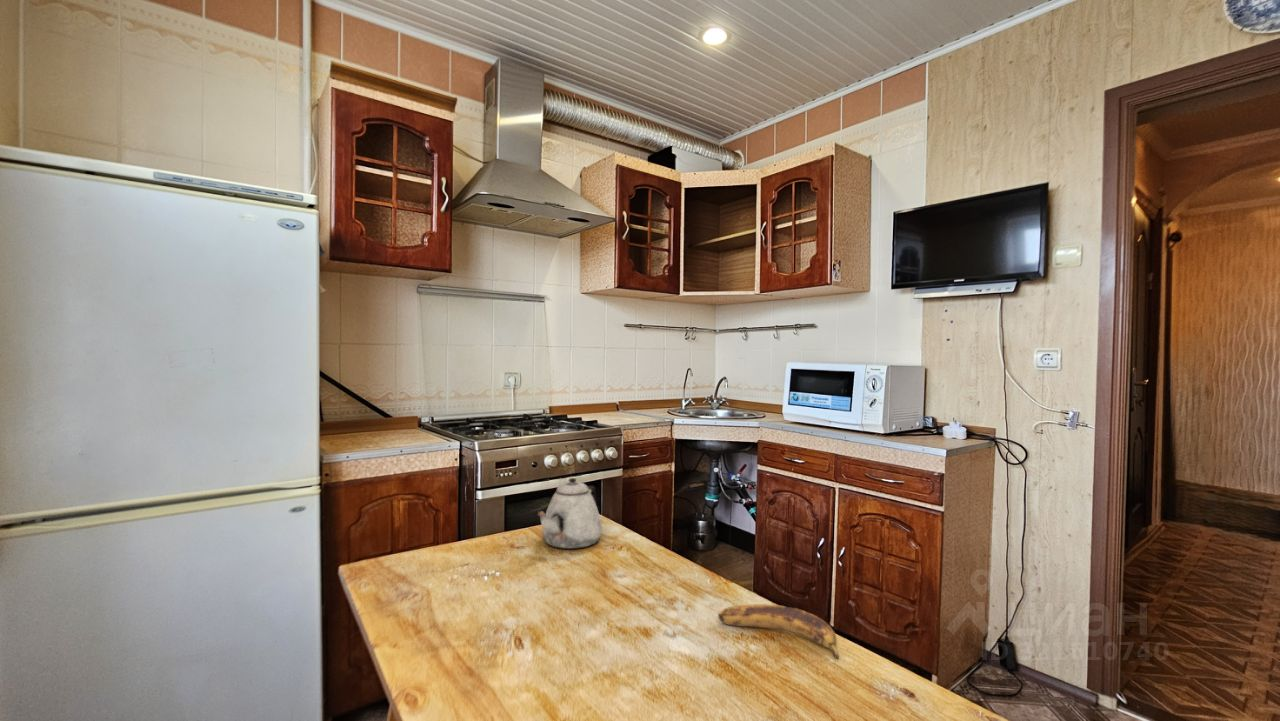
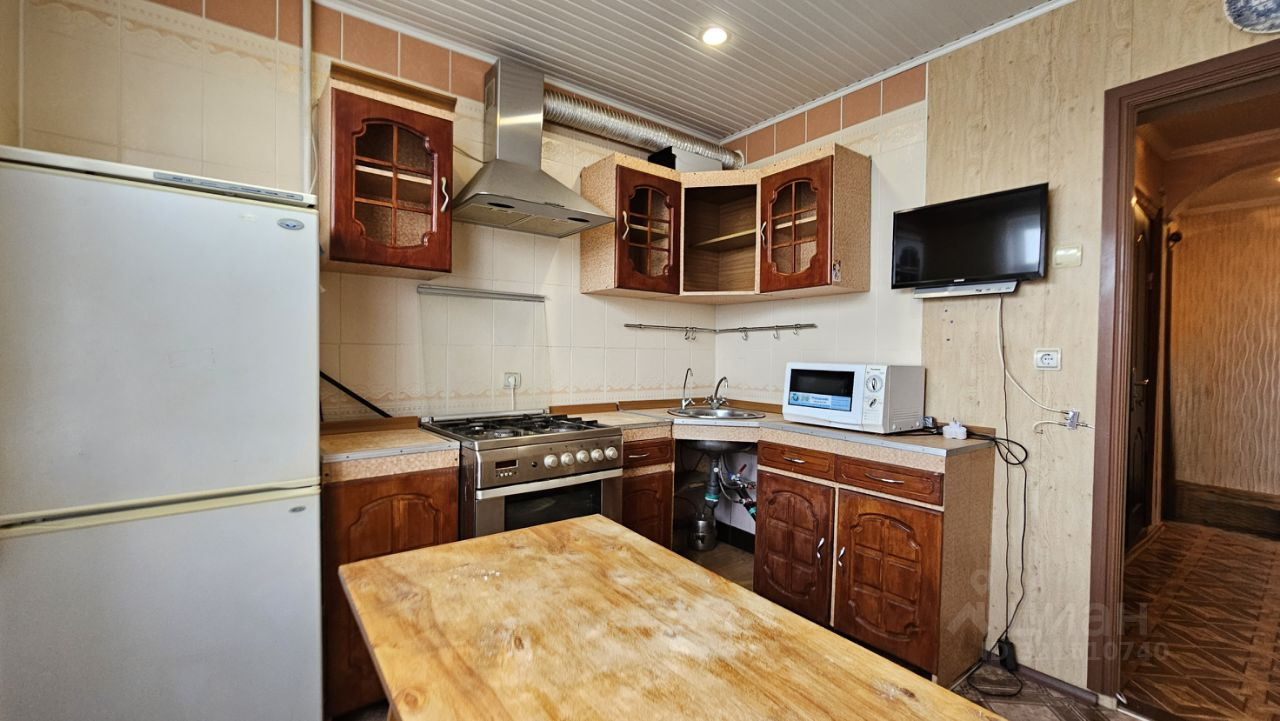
- teapot (568, 511)
- banana (777, 621)
